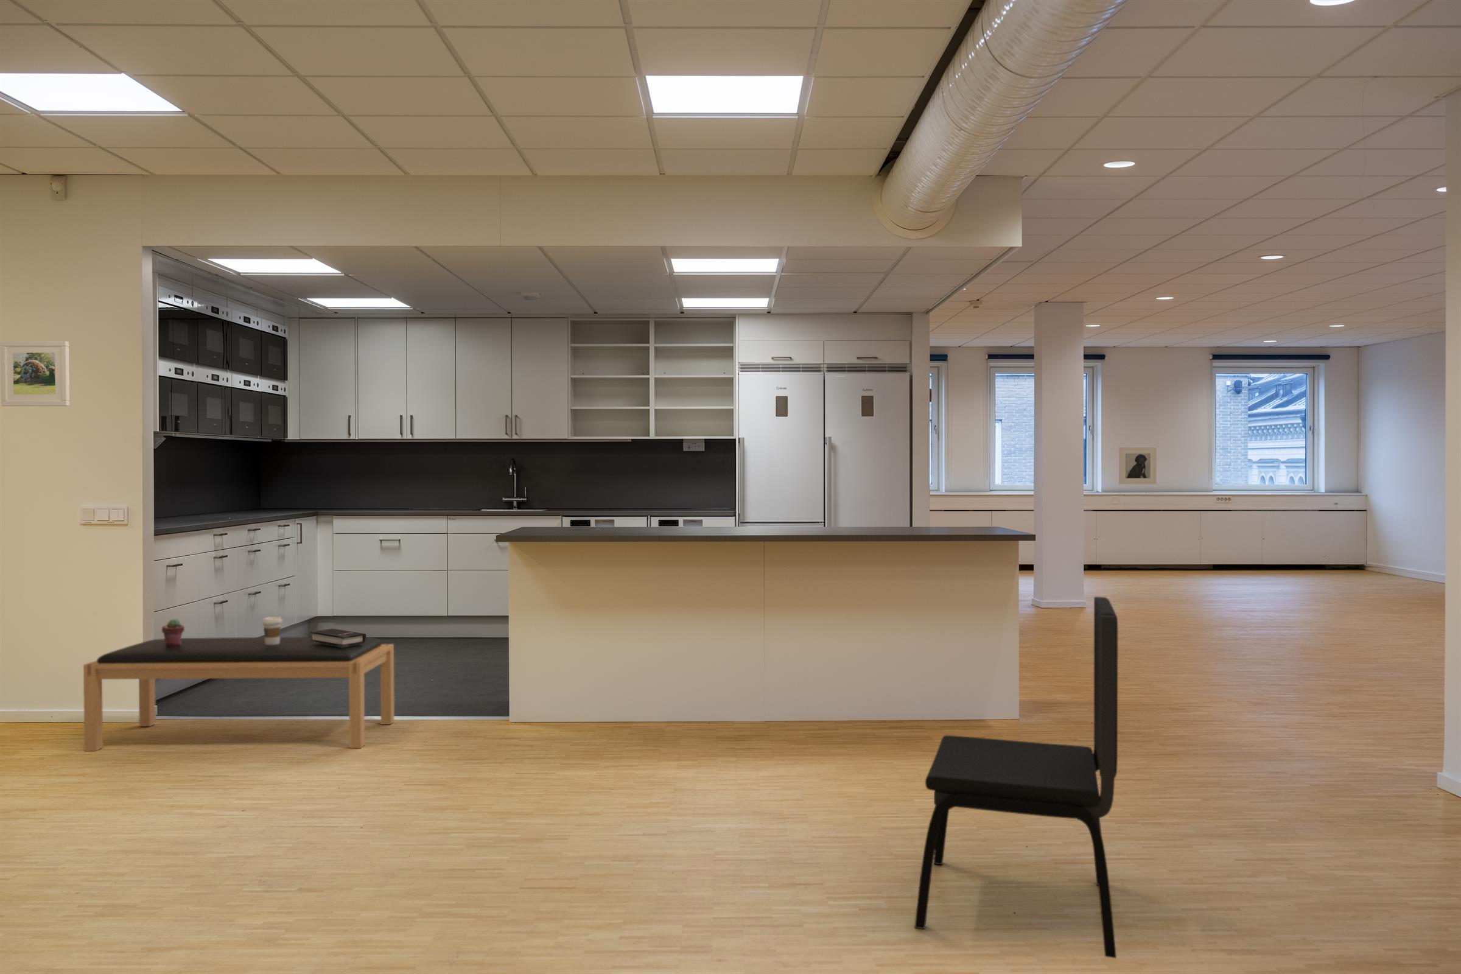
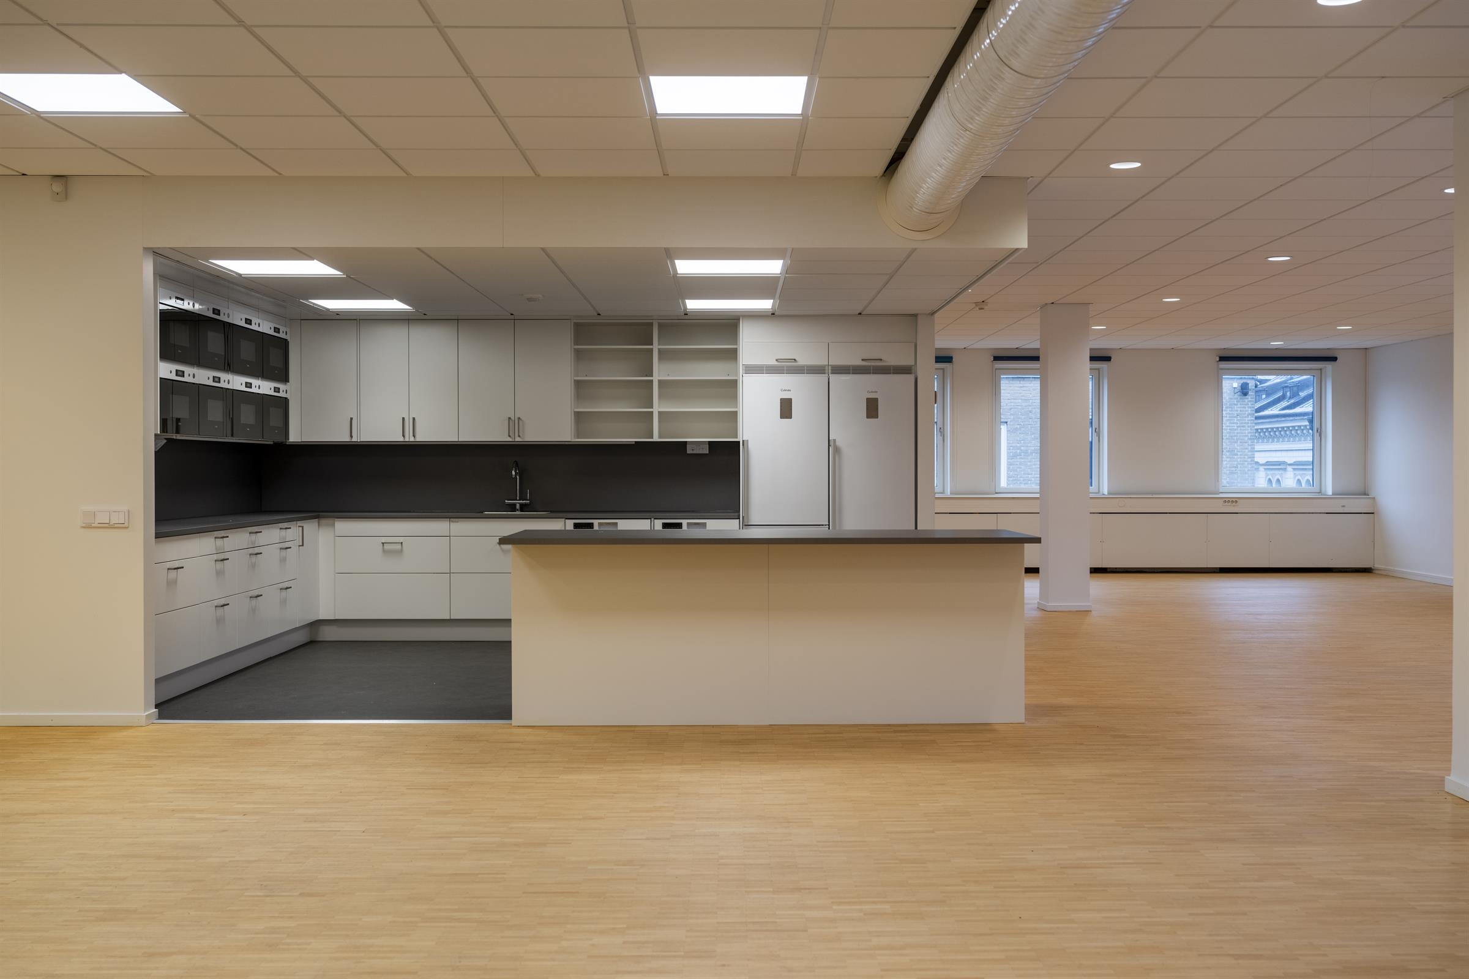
- bench (247, 677)
- hardback book (338, 637)
- potted succulent (173, 632)
- coffee cup (272, 630)
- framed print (1137, 465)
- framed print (35, 373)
- dining chair (1016, 752)
